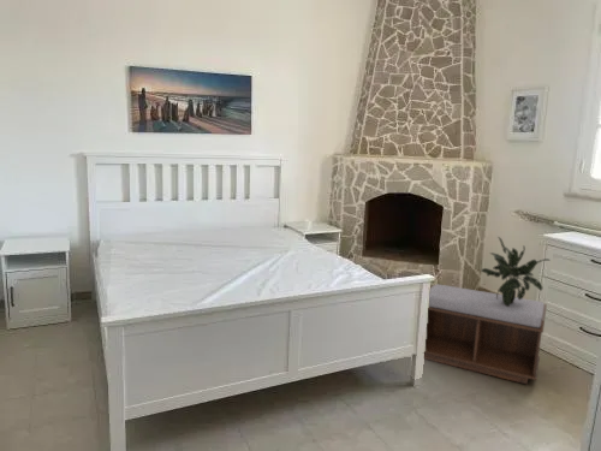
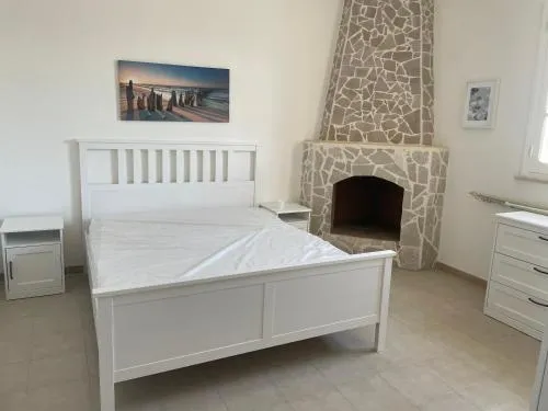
- bench (480, 330)
- potted plant (511, 271)
